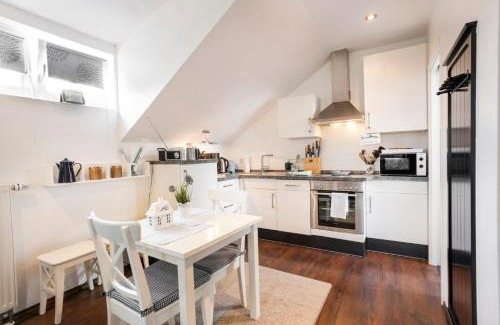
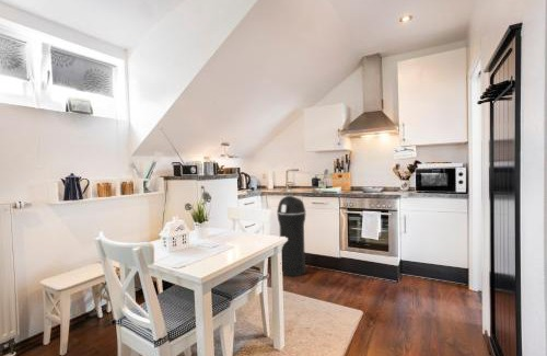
+ trash can (291, 233)
